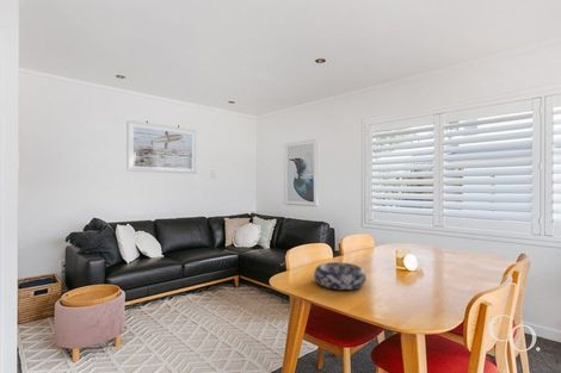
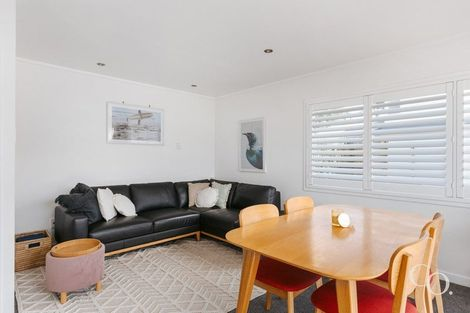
- decorative bowl (339, 275)
